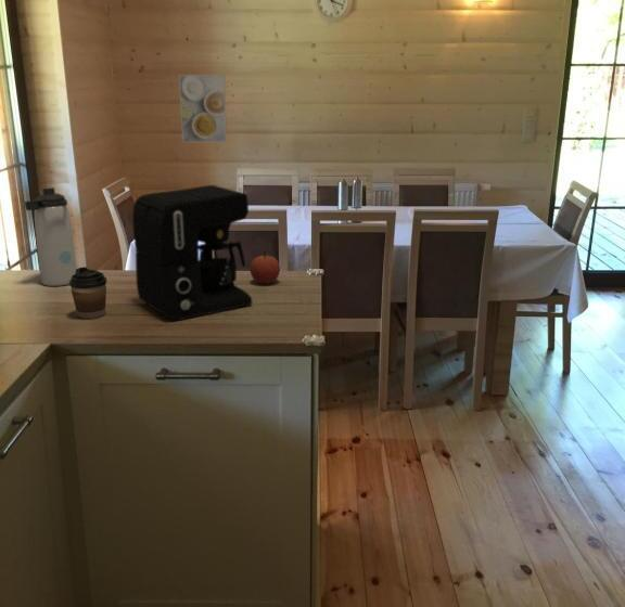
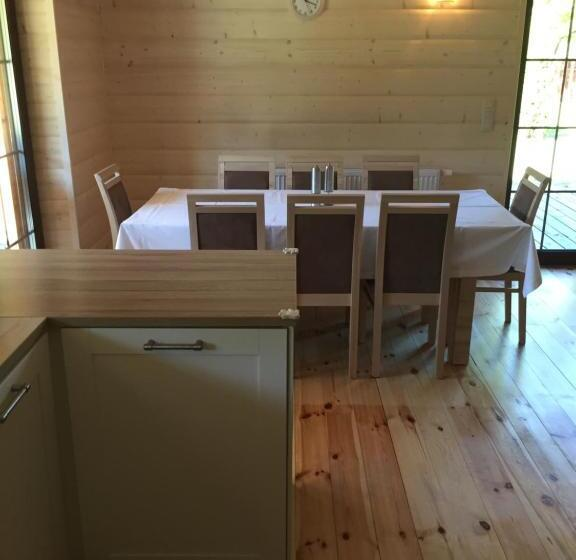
- apple (265, 266)
- thermos bottle (51, 236)
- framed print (203, 108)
- coffee cup (89, 292)
- coffee maker (197, 249)
